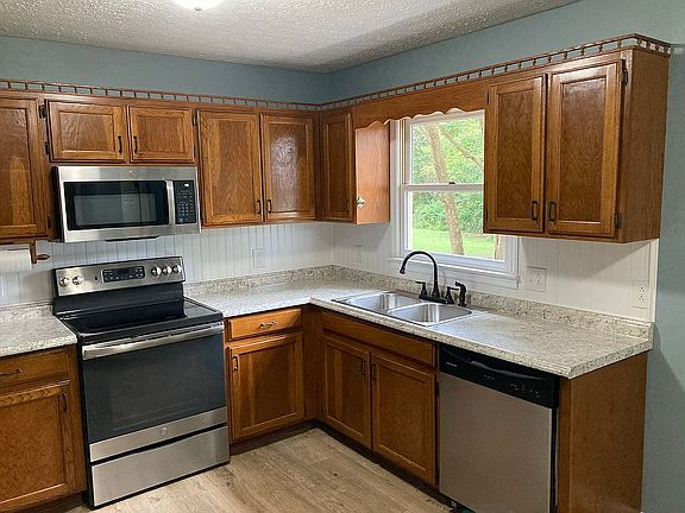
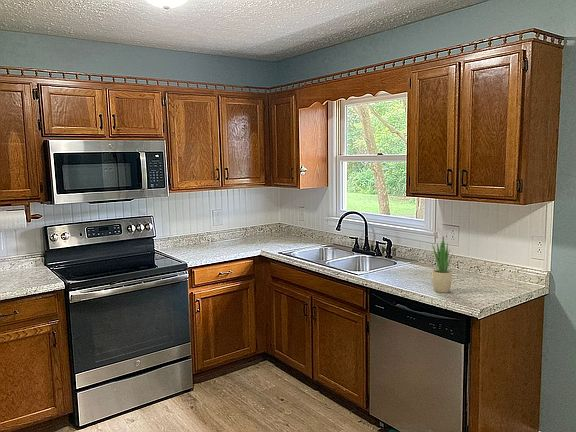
+ potted plant (442, 262)
